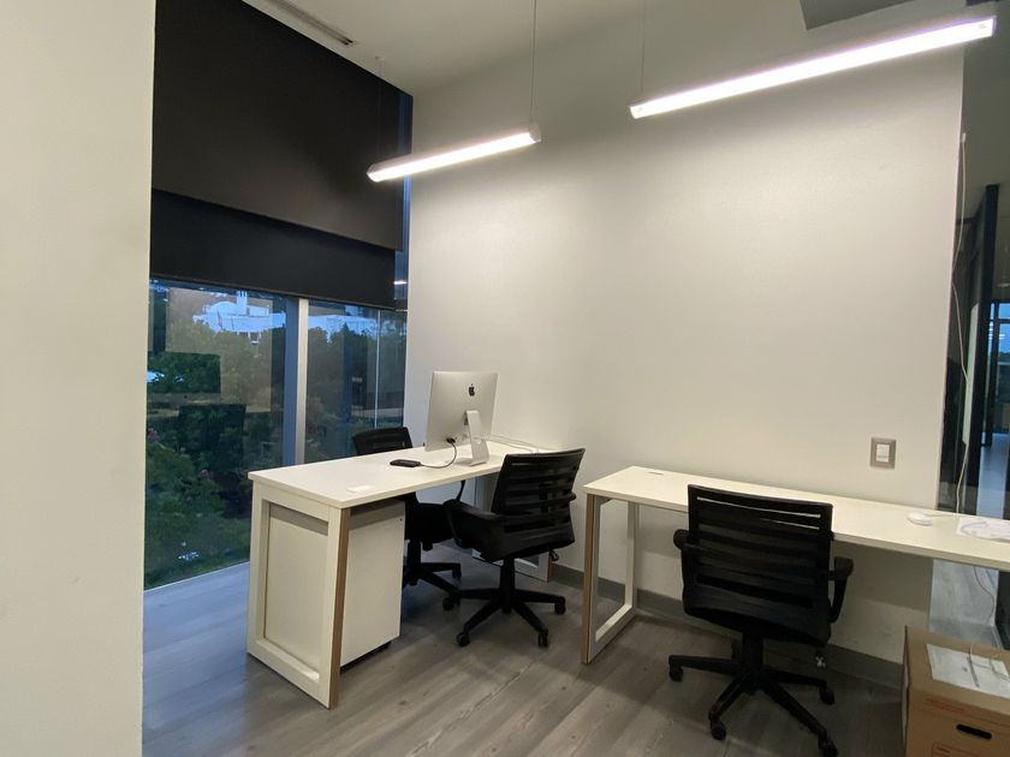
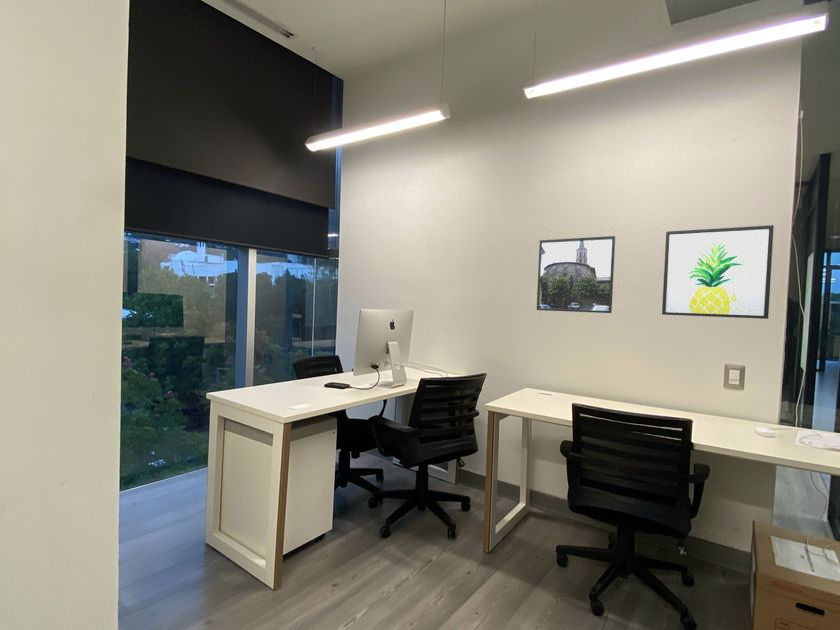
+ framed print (573, 275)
+ wall art (714, 272)
